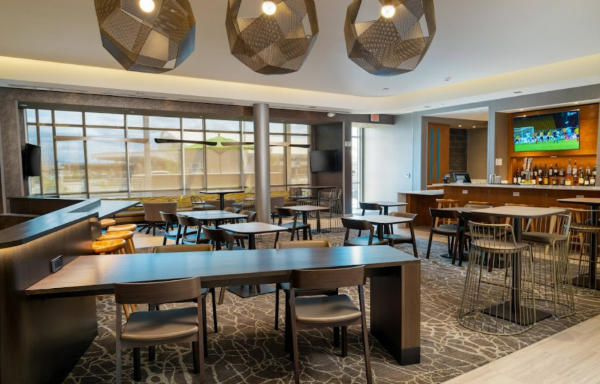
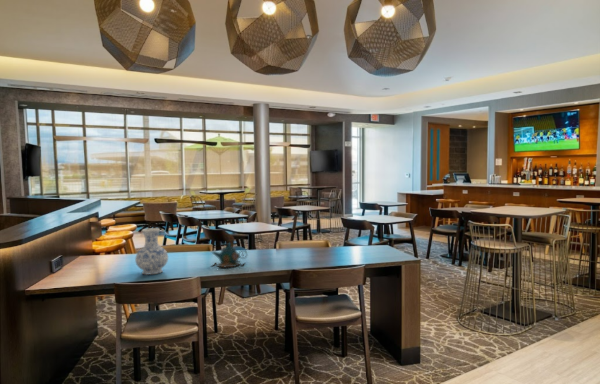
+ vase (151, 250)
+ teapot (229, 254)
